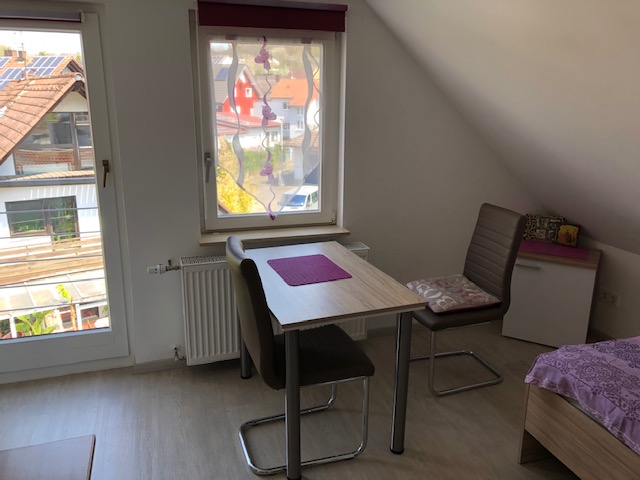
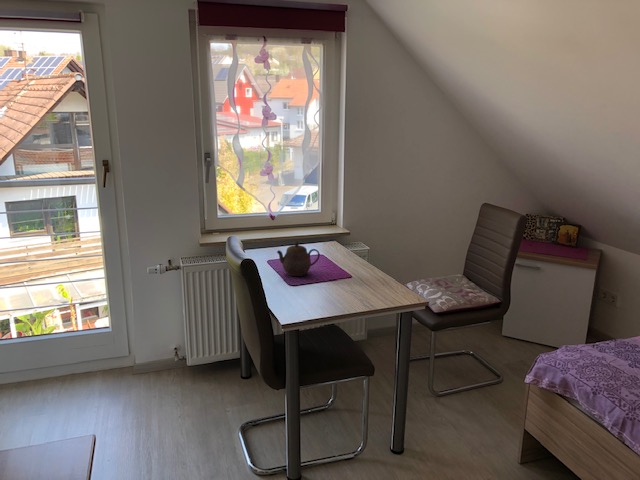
+ teapot (298, 257)
